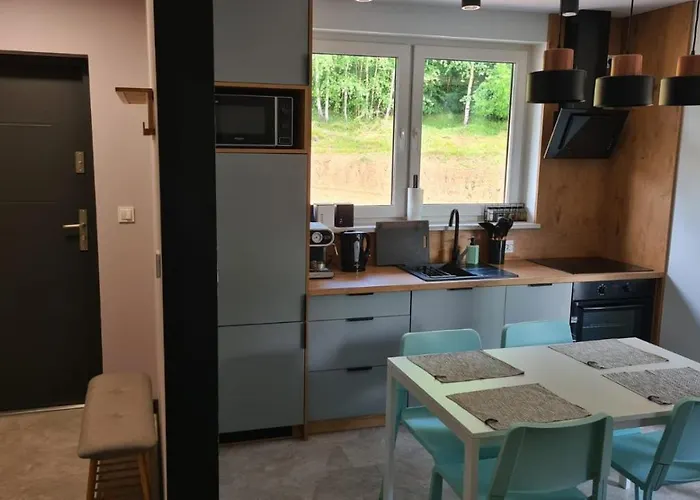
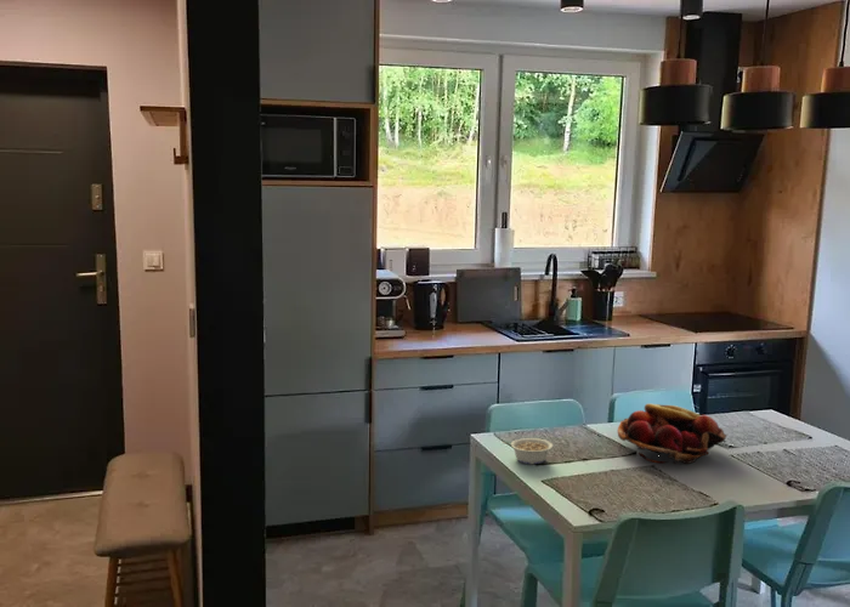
+ fruit basket (668, 430)
+ legume (529, 450)
